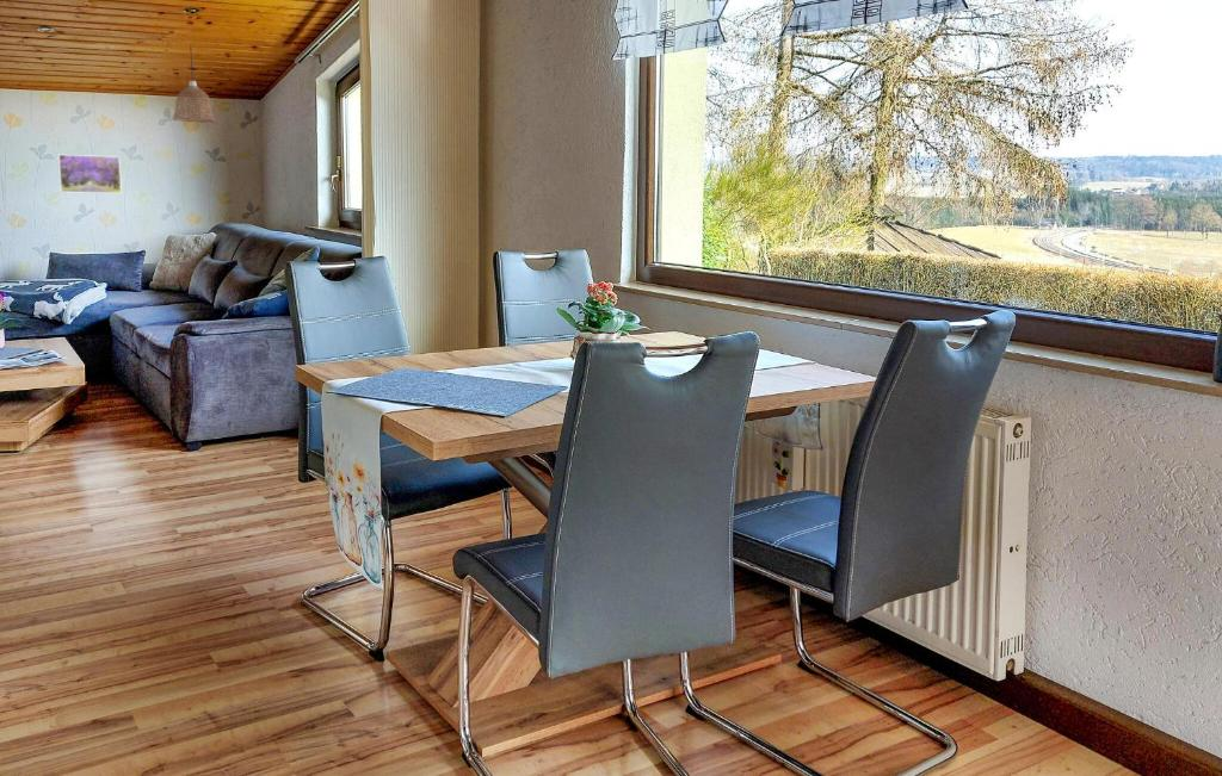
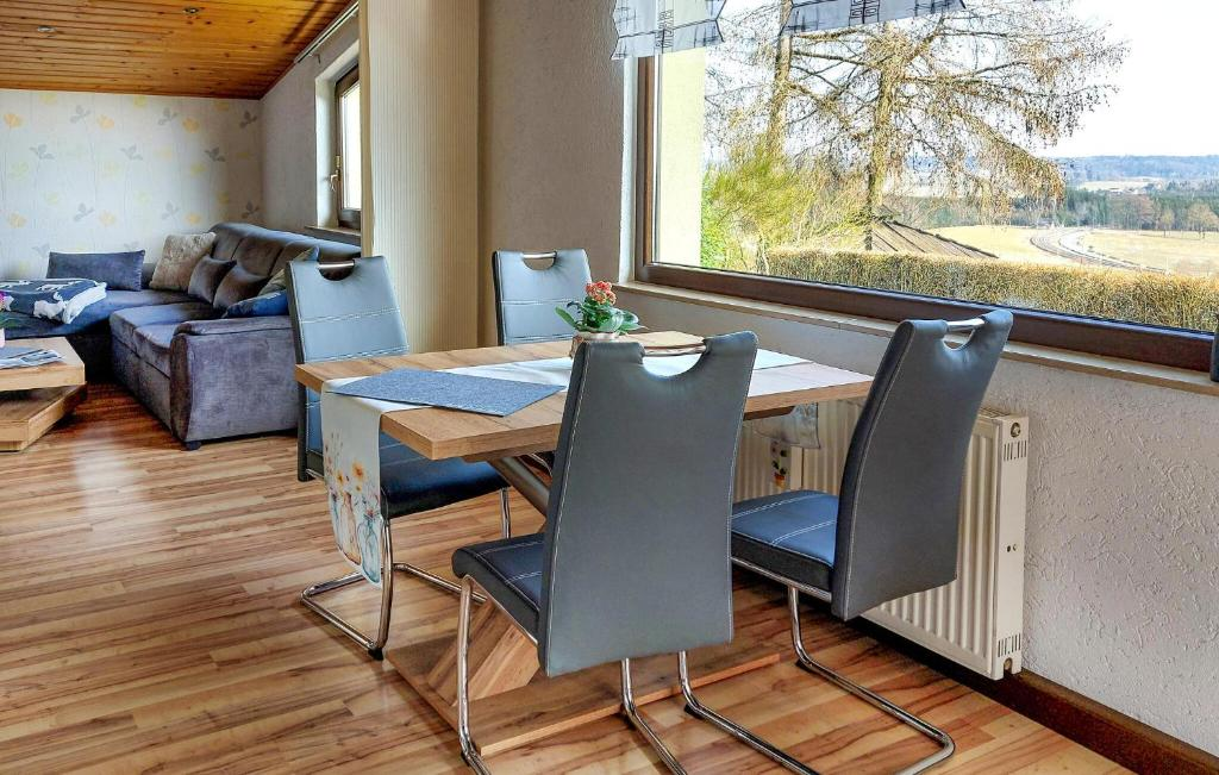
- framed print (90, 174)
- pendant lamp (192, 82)
